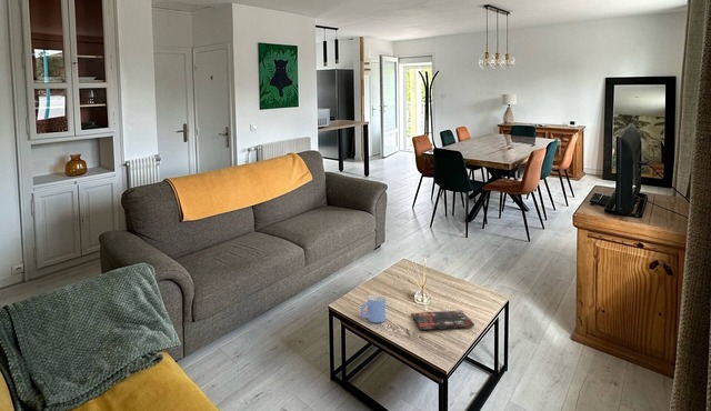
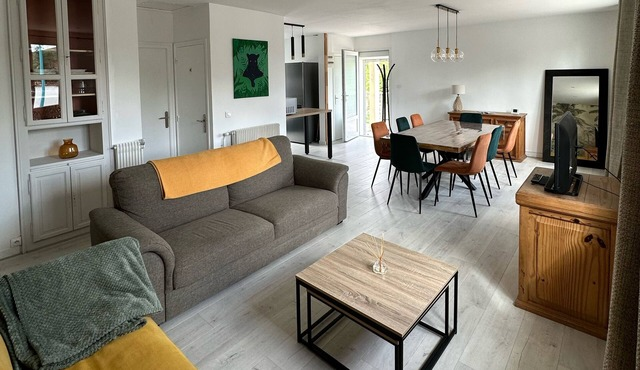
- book (441, 319)
- mug (372, 309)
